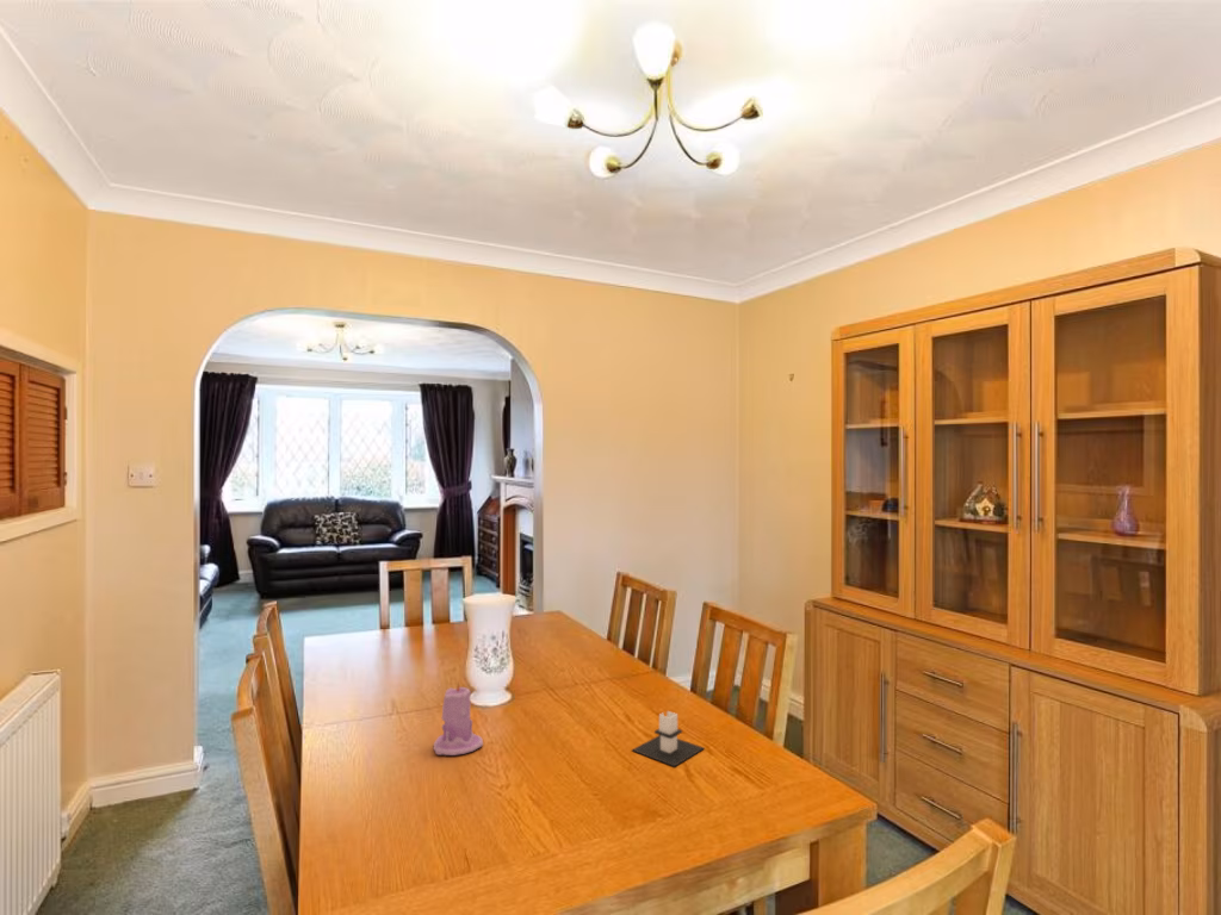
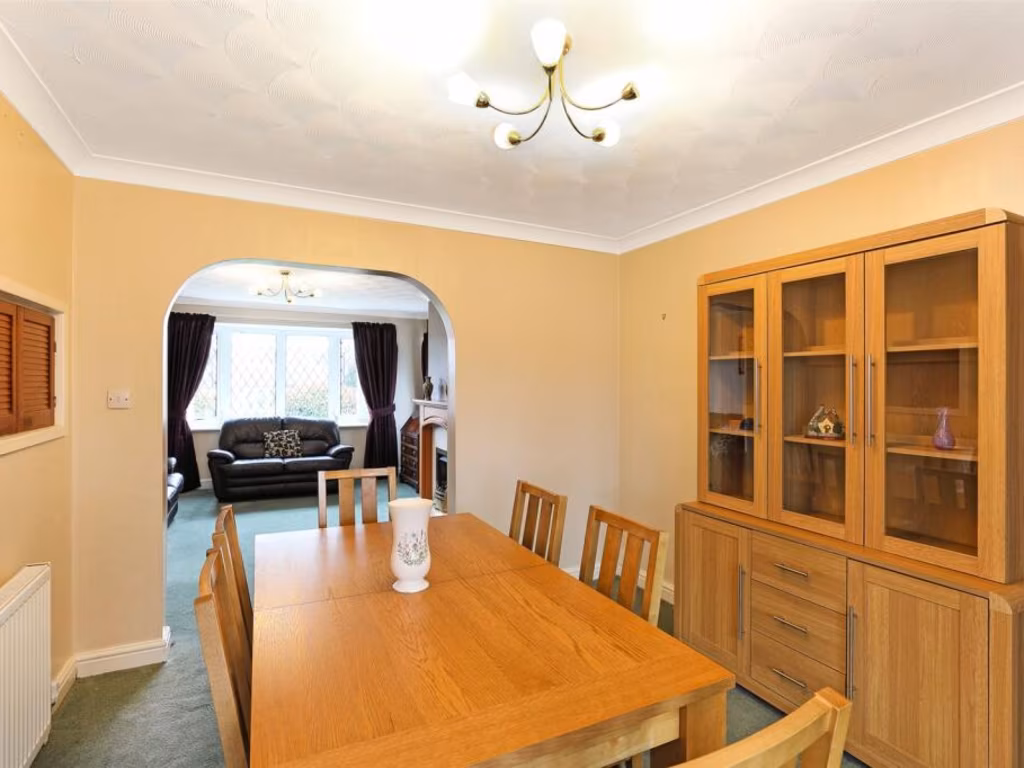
- architectural model (668, 732)
- candle (458, 712)
